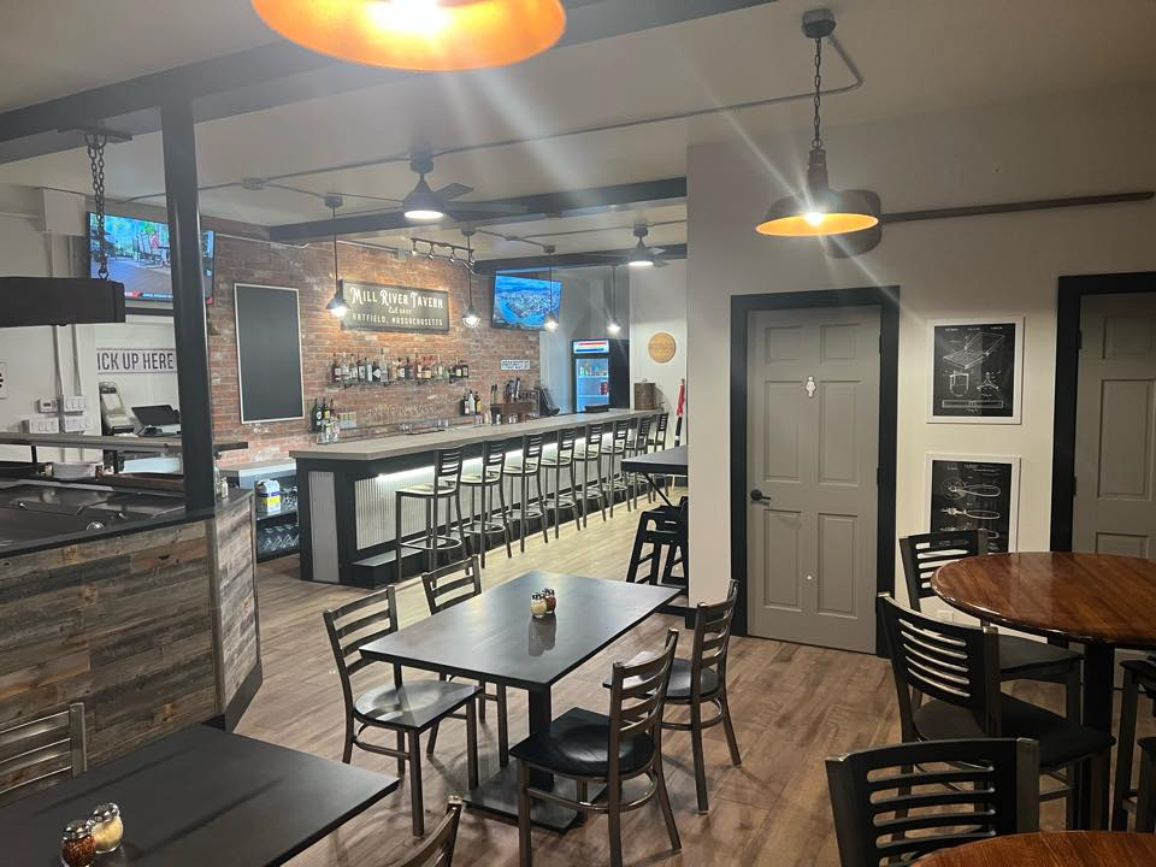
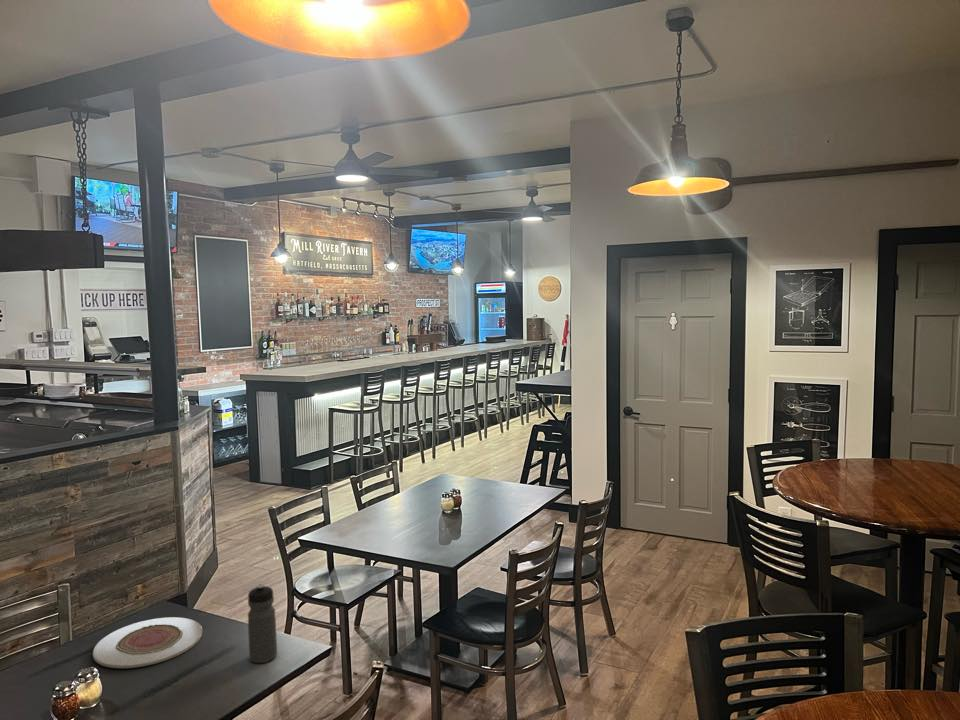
+ water bottle (261, 621)
+ plate (149, 640)
